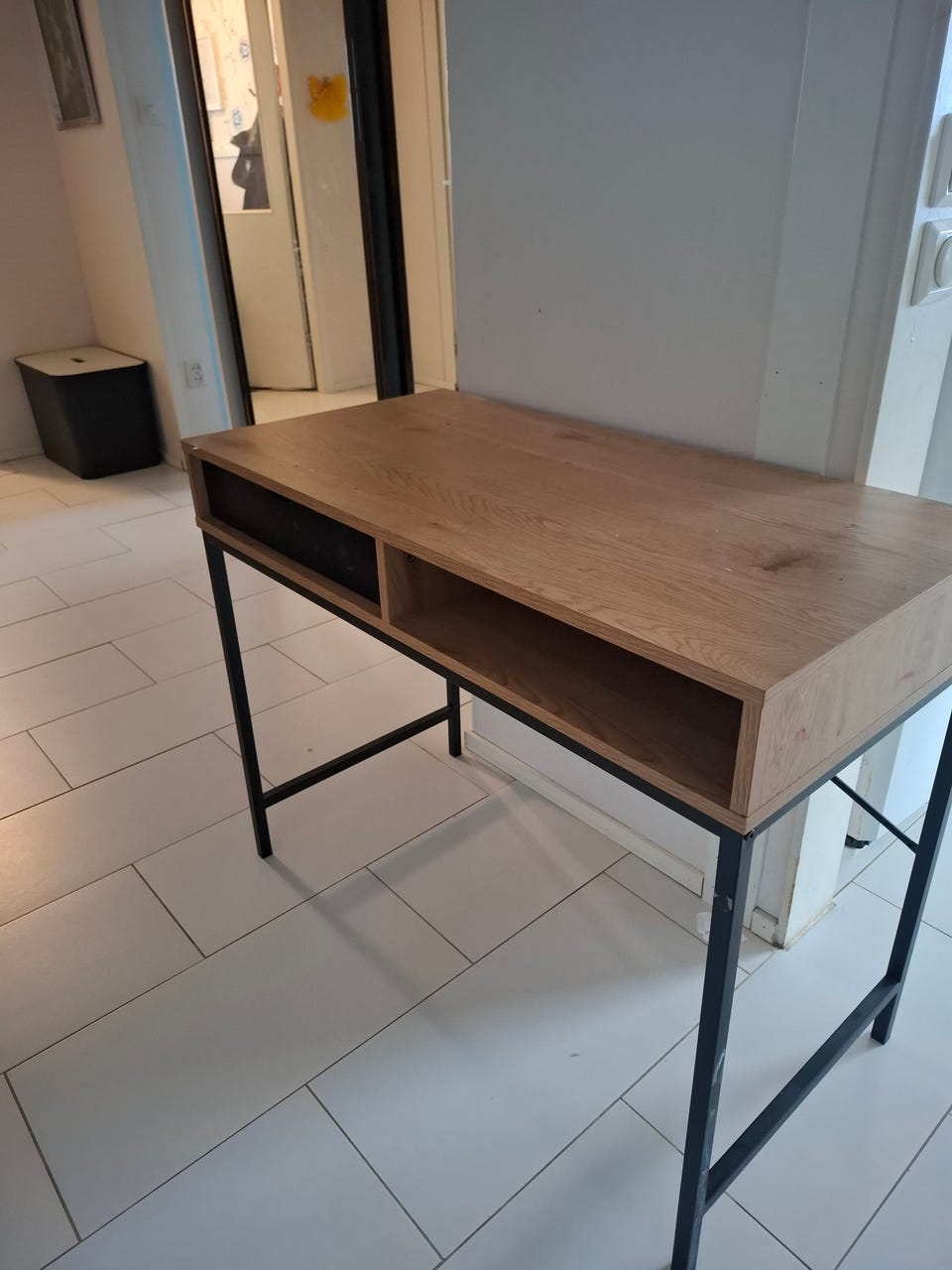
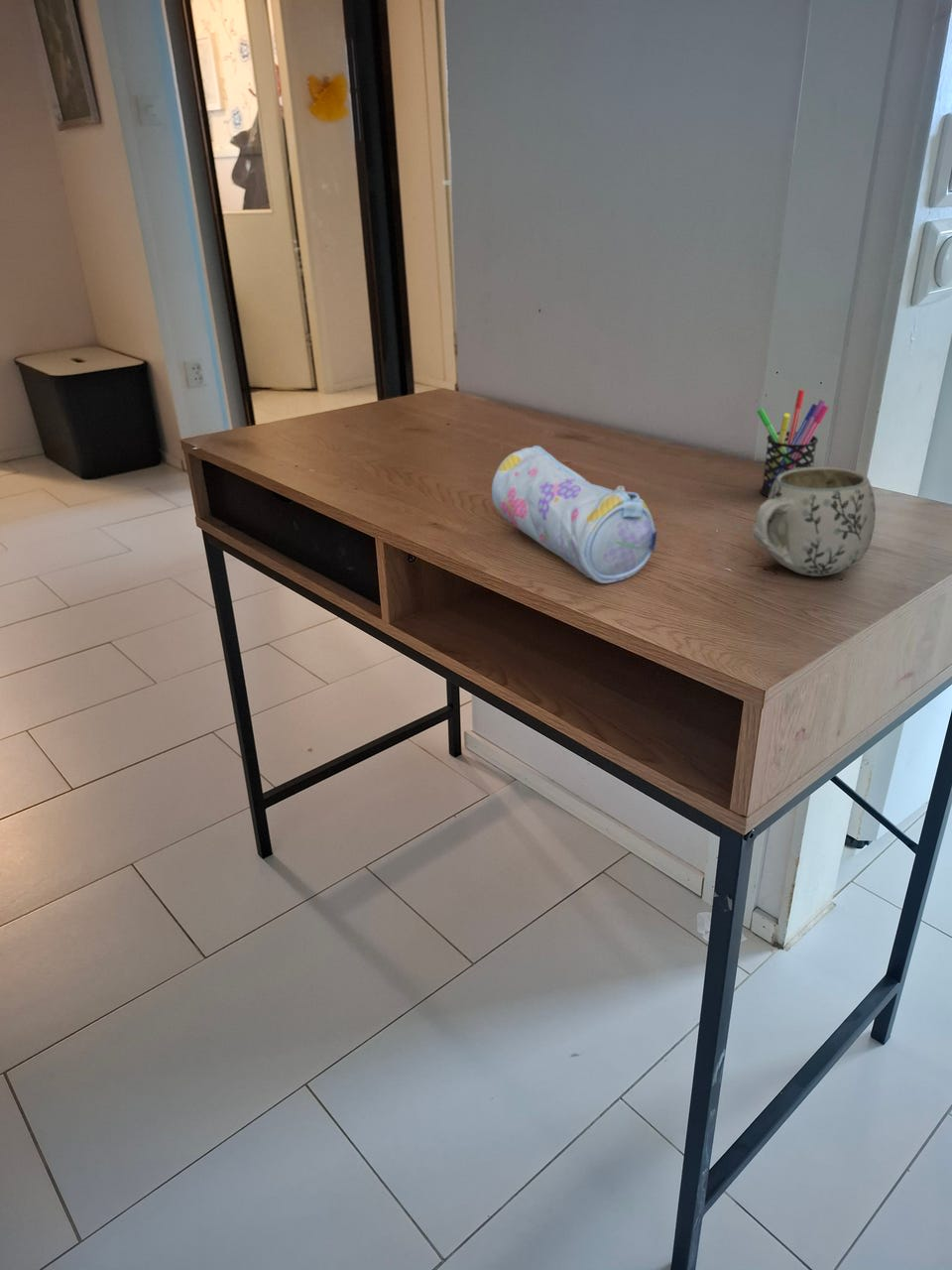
+ pen holder (785, 444)
+ pencil case (568, 510)
+ mug (806, 526)
